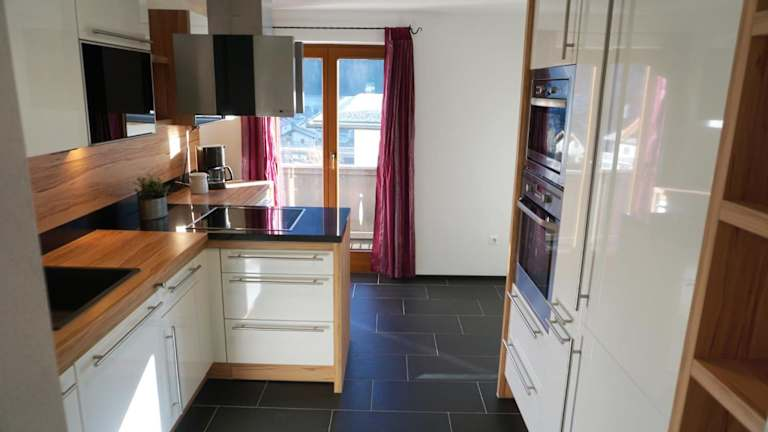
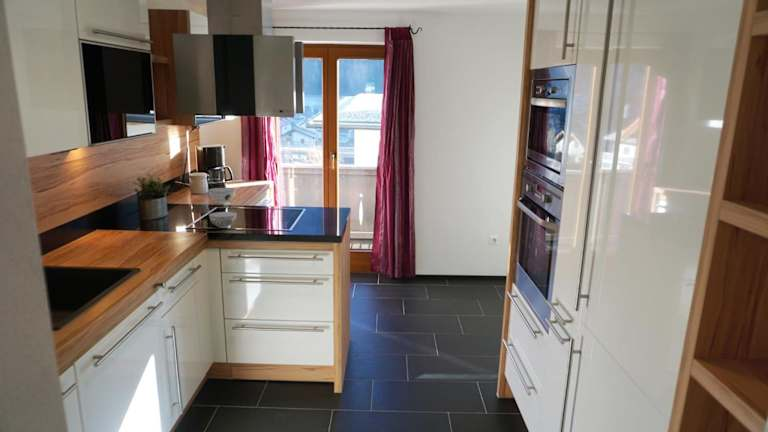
+ bowl (222, 212)
